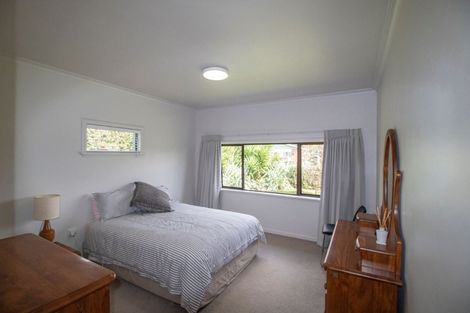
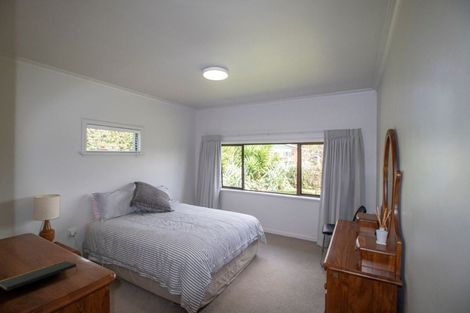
+ notepad (38, 273)
